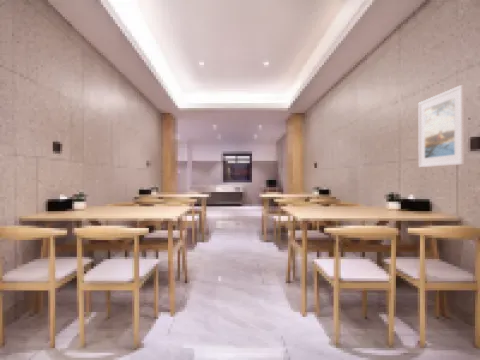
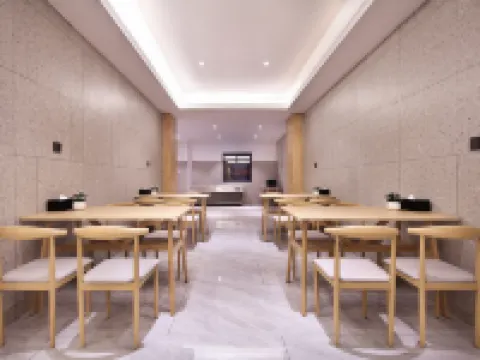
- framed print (439, 130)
